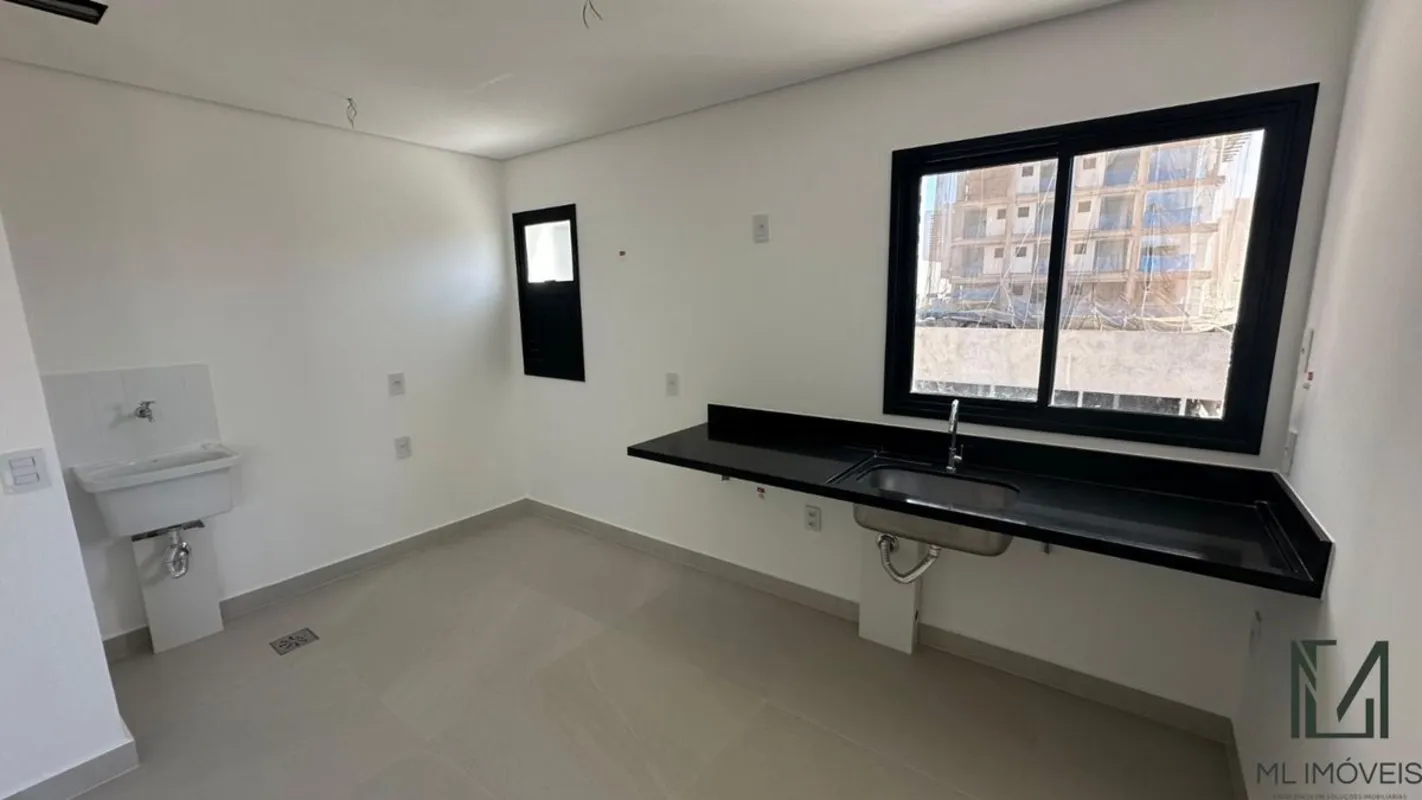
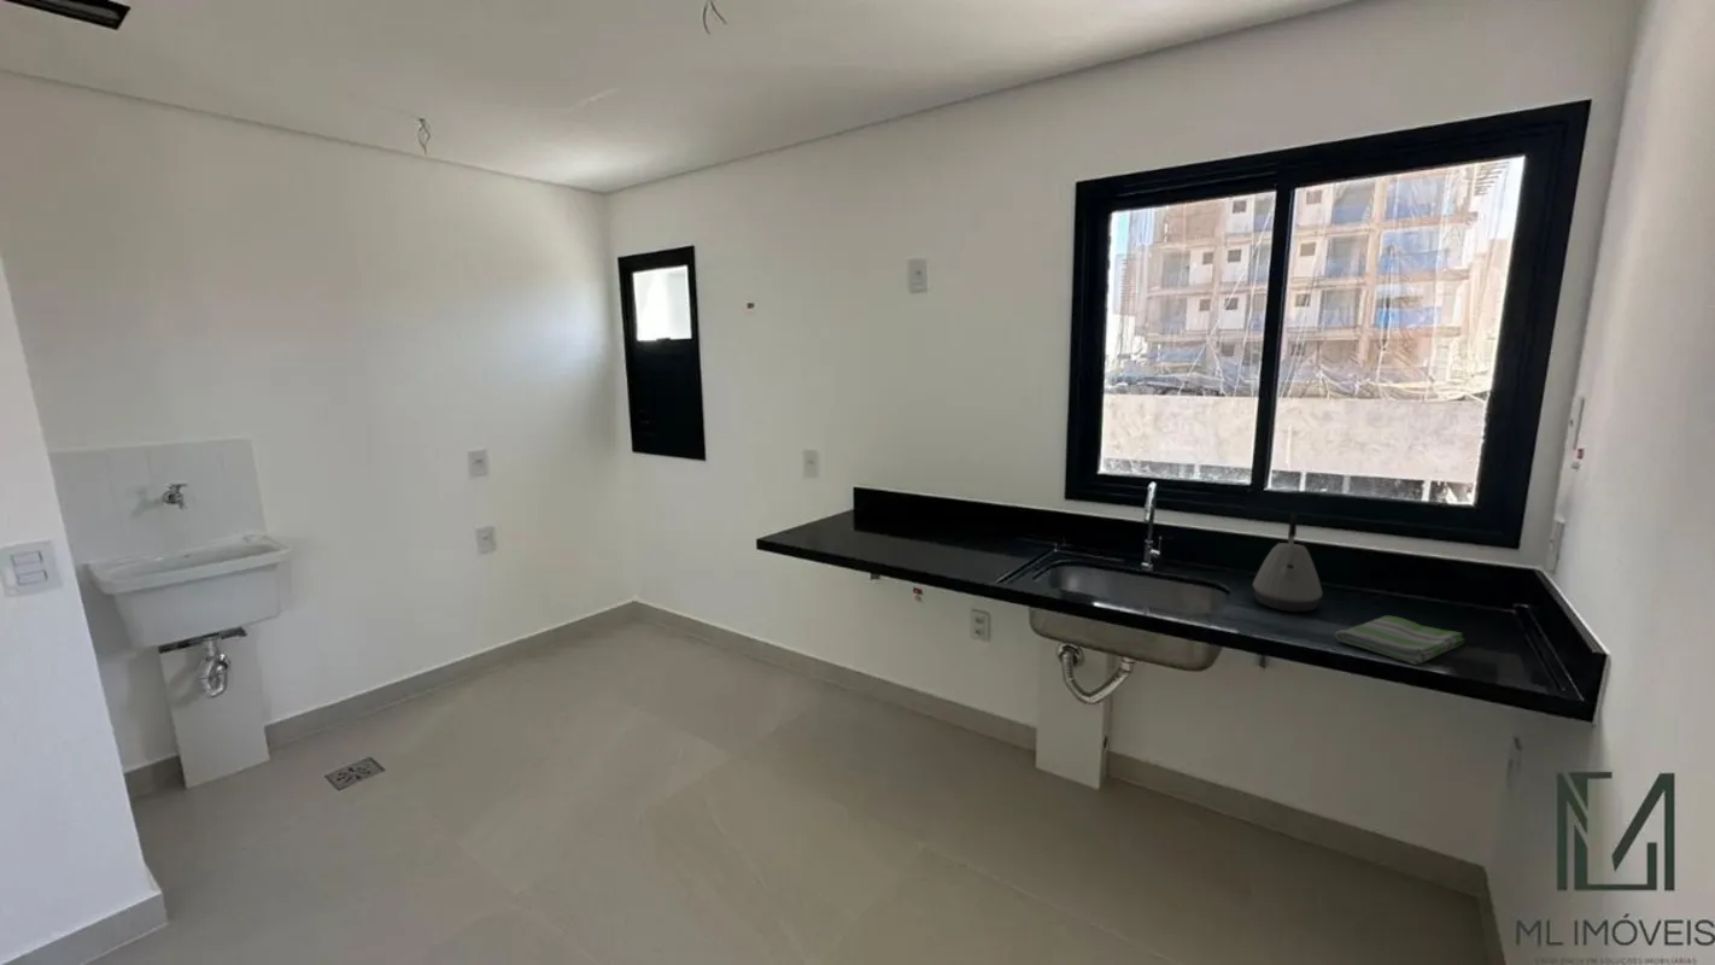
+ dish towel (1399, 634)
+ kettle (1289, 560)
